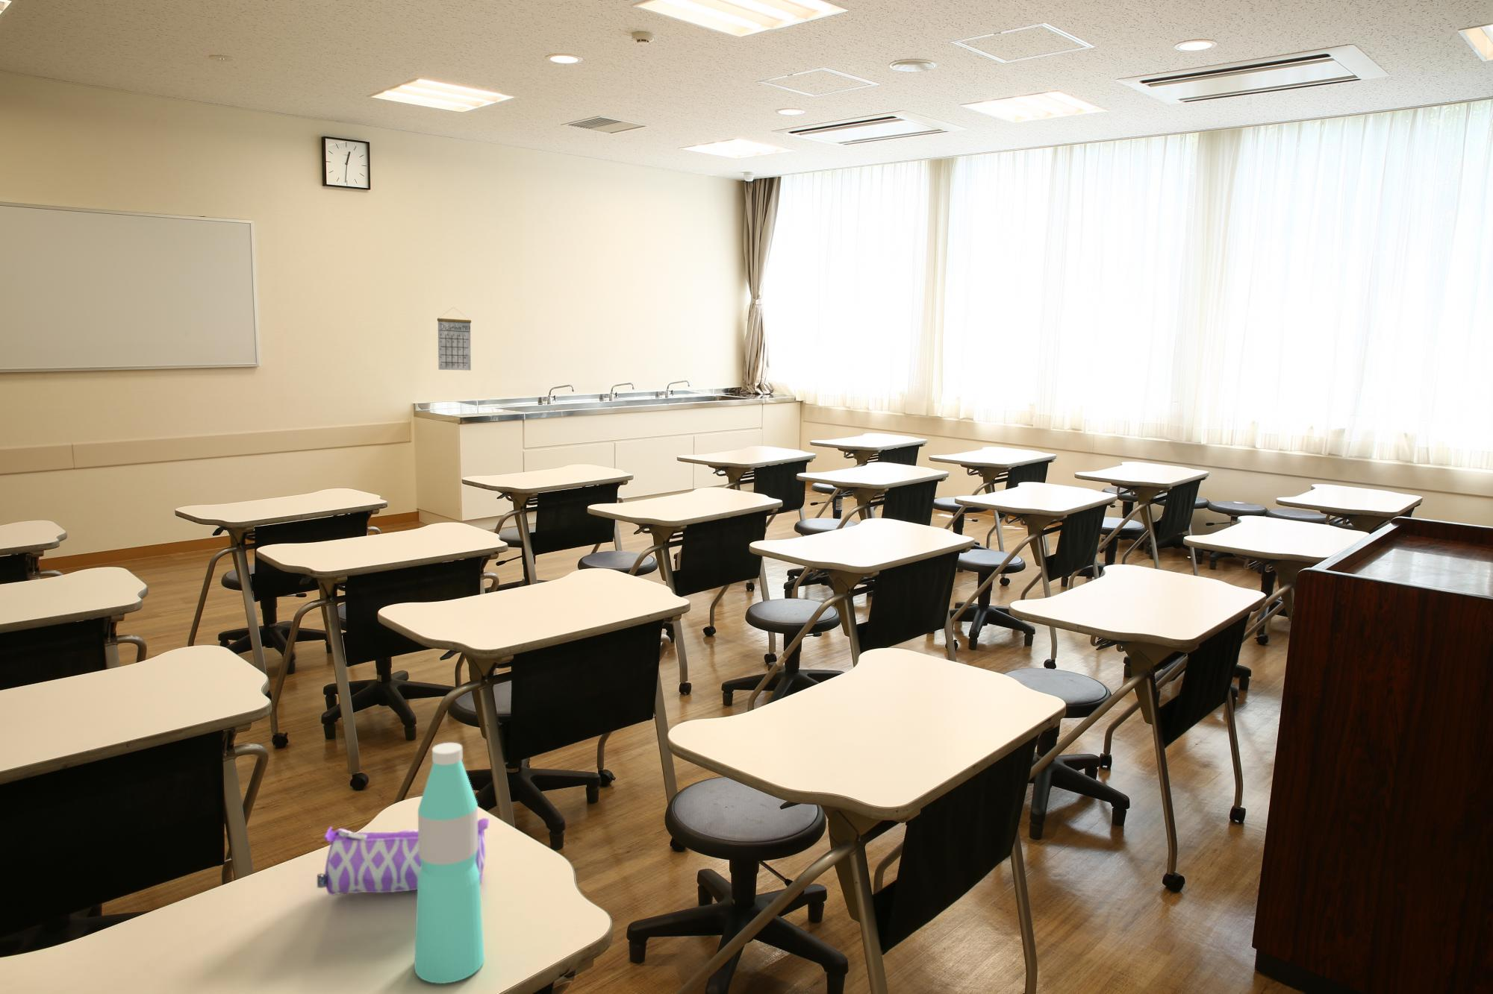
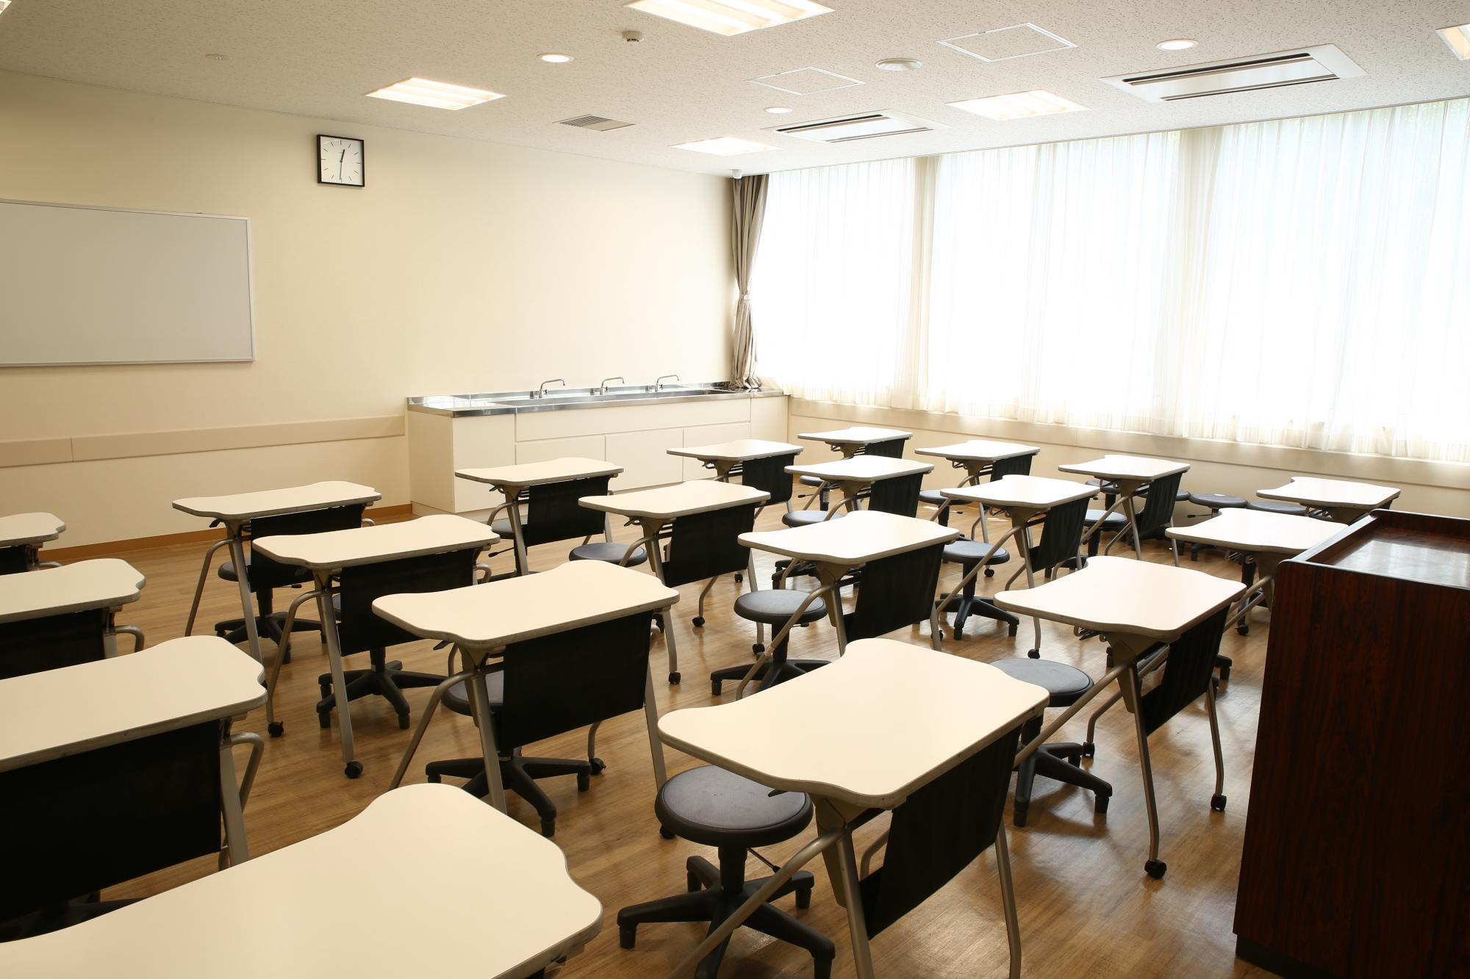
- water bottle (448, 856)
- calendar (454, 338)
- pencil case (407, 853)
